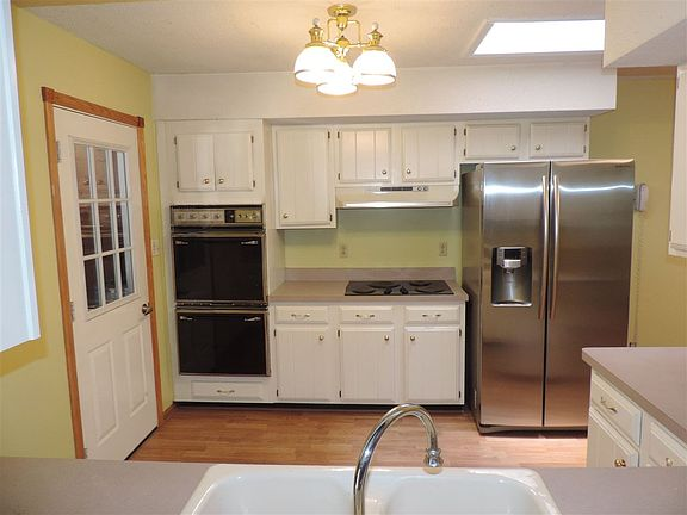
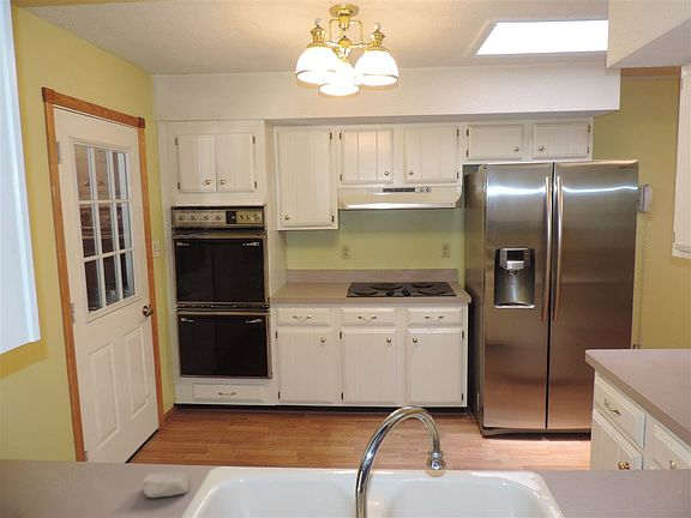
+ soap bar (166, 482)
